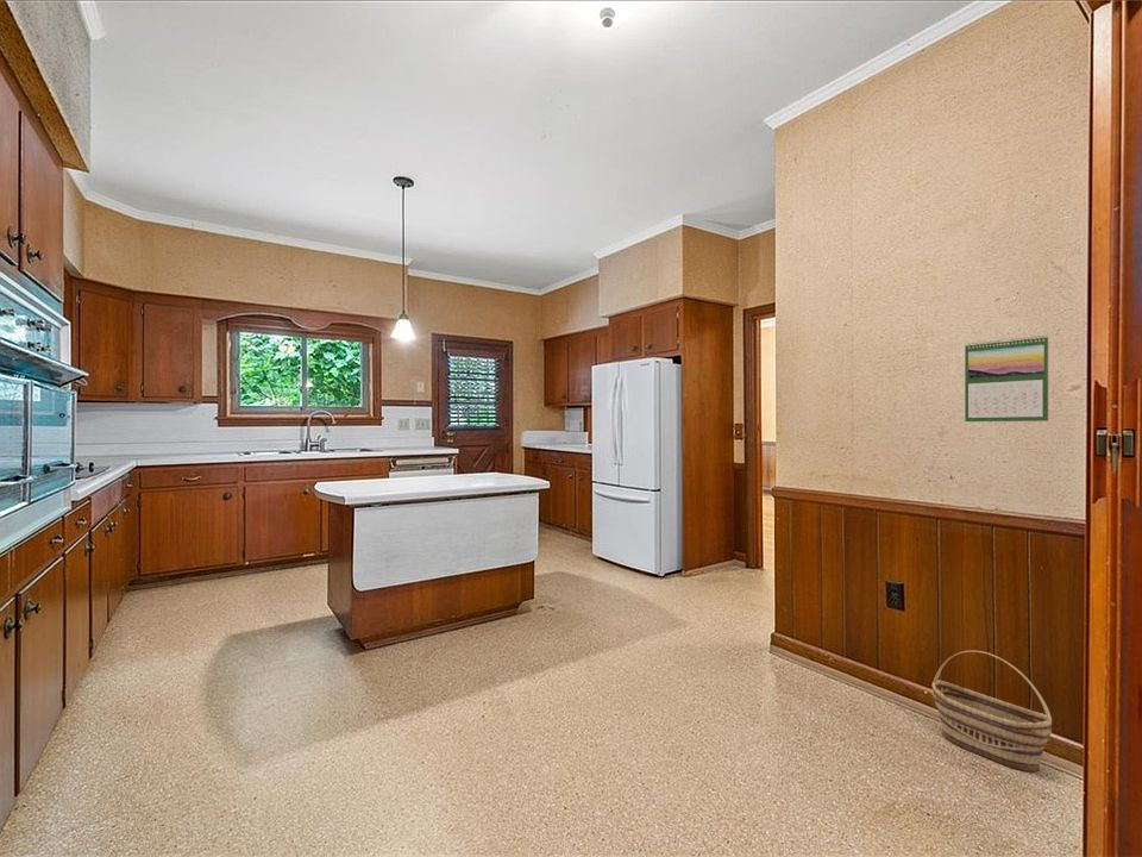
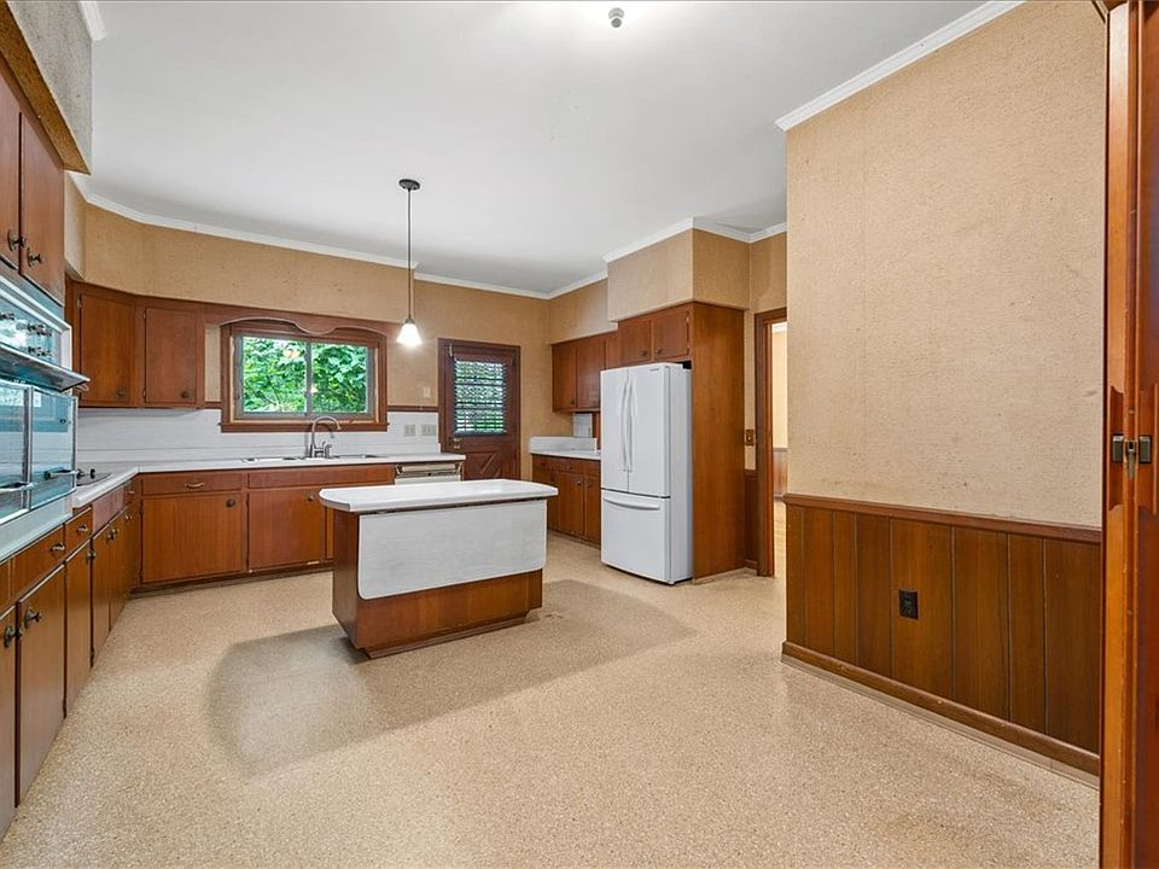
- calendar (1004, 379)
- basket (987, 701)
